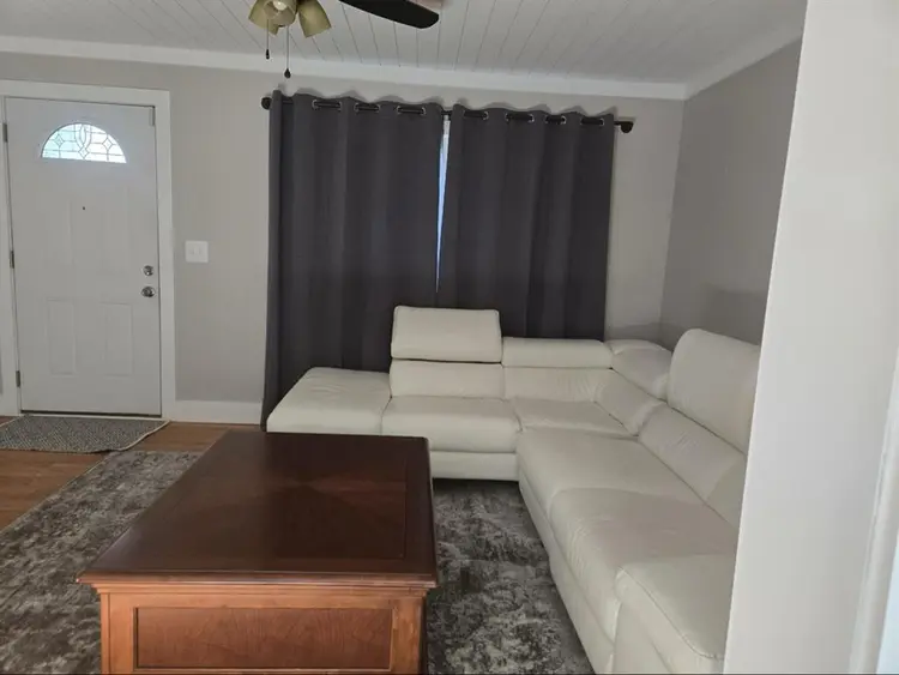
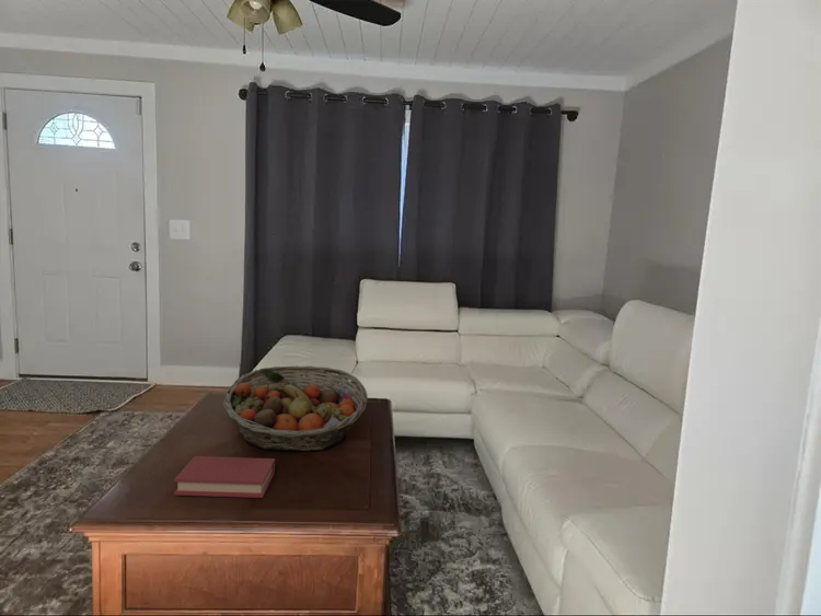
+ book (227, 476)
+ fruit basket (297, 406)
